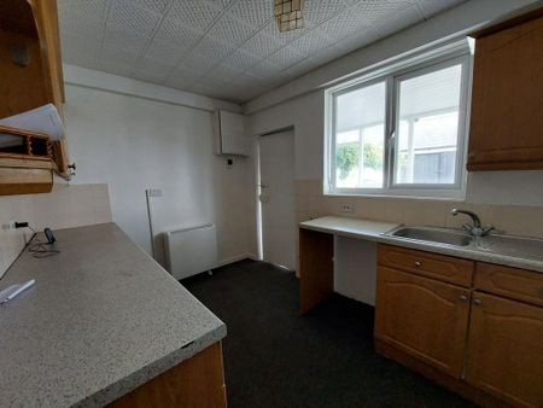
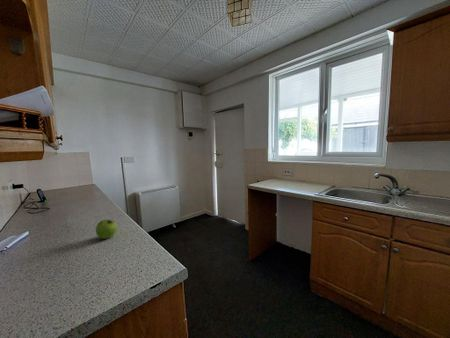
+ fruit (106, 228)
